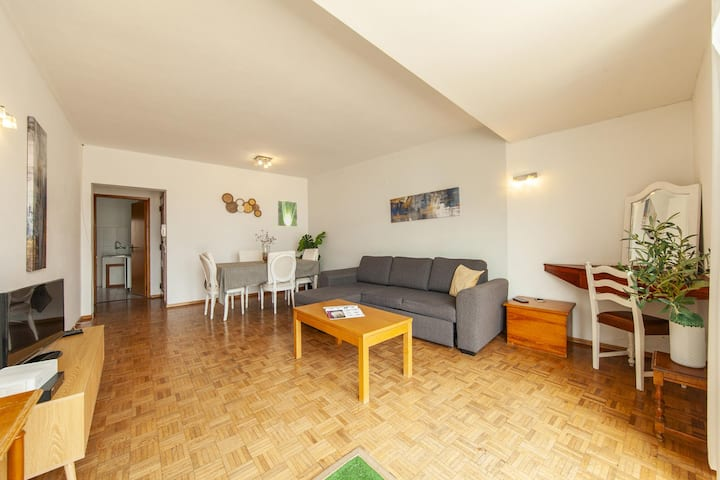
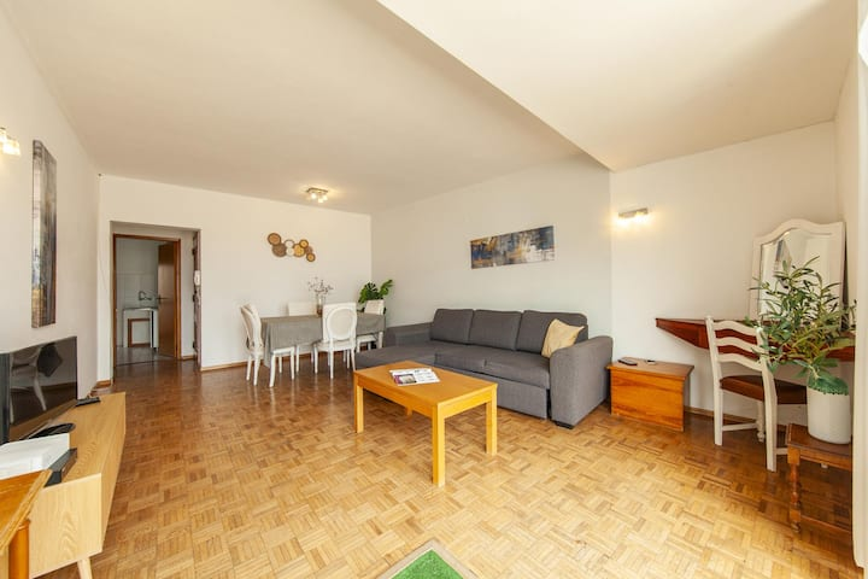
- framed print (287, 213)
